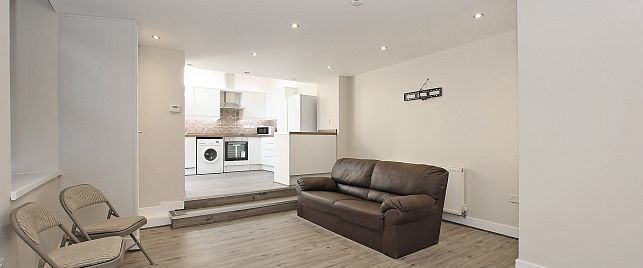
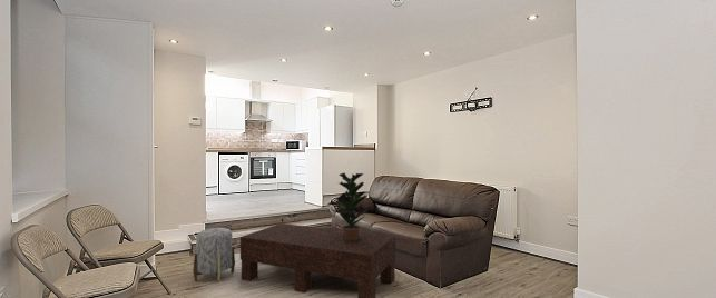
+ coffee table (317, 257)
+ stool (214, 252)
+ potted plant (346, 206)
